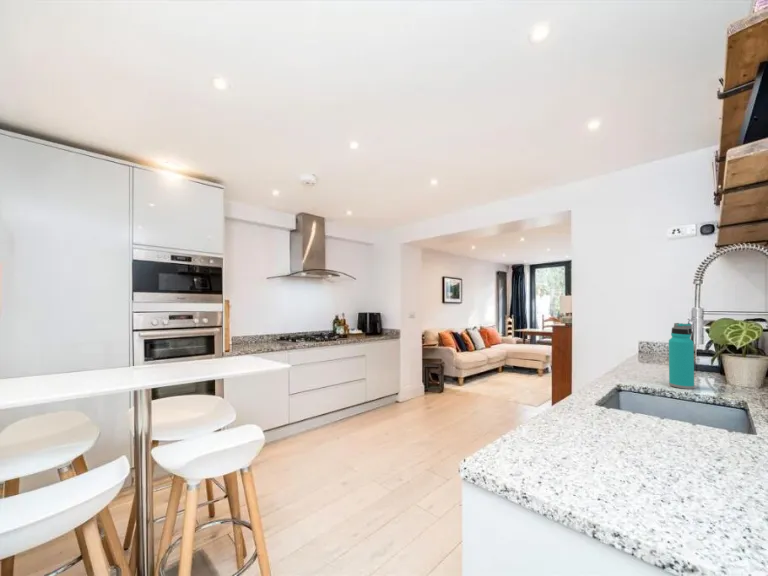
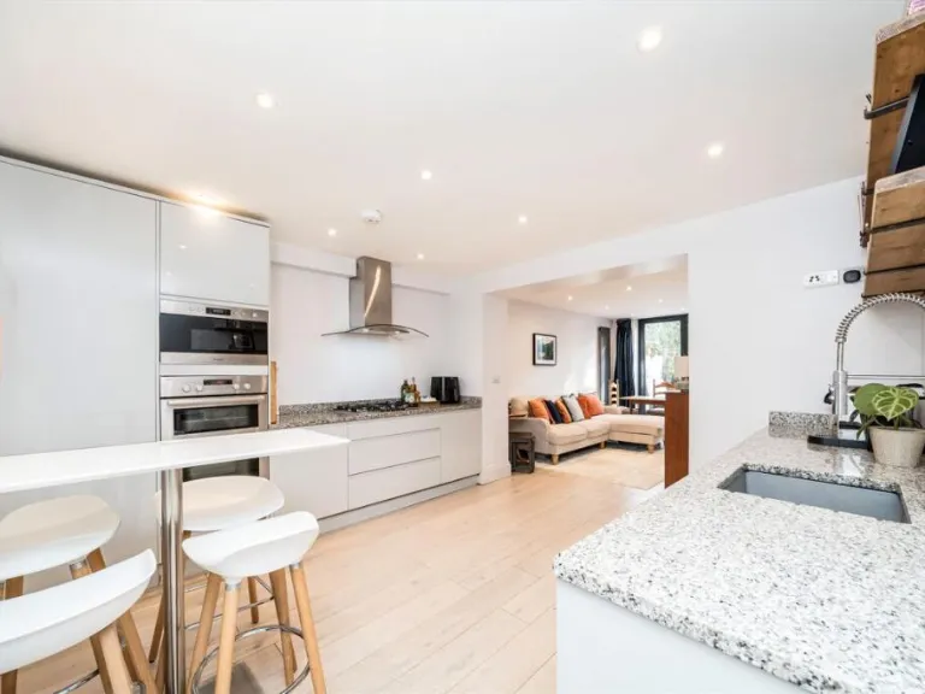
- water bottle (681, 354)
